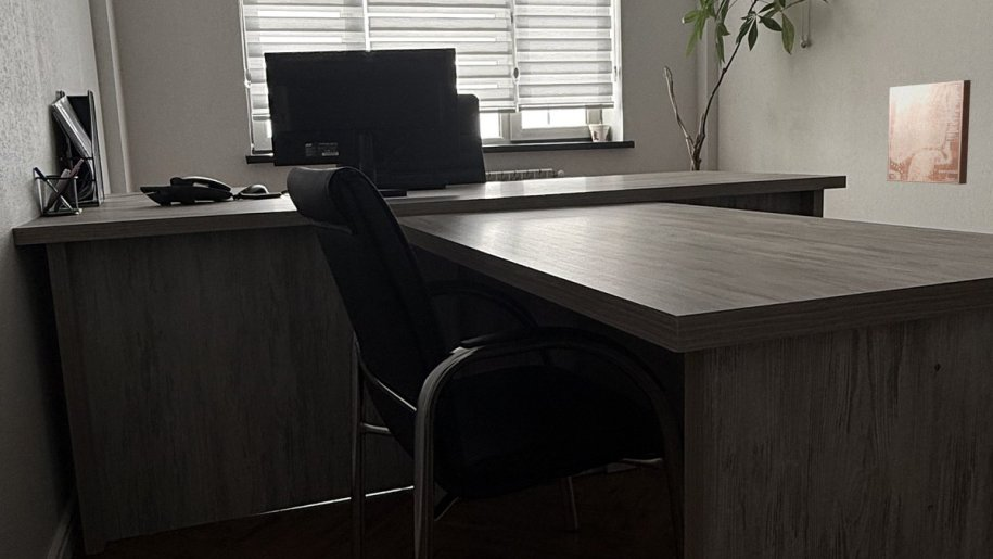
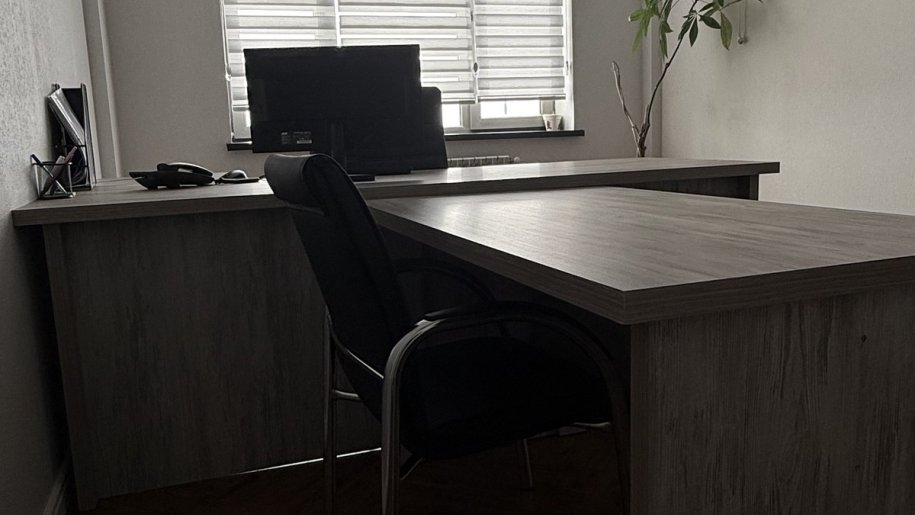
- wall art (926, 132)
